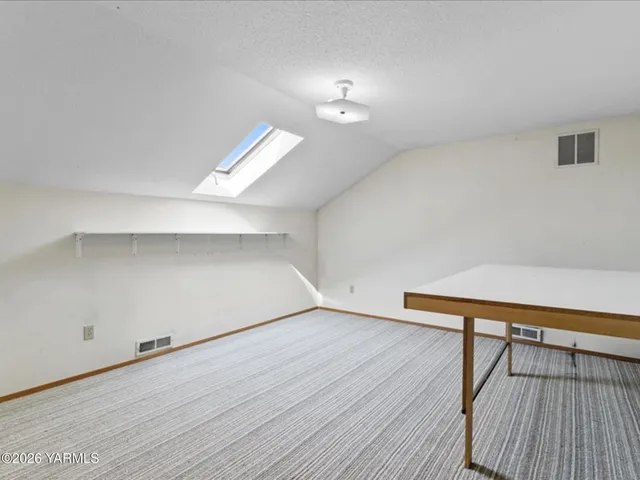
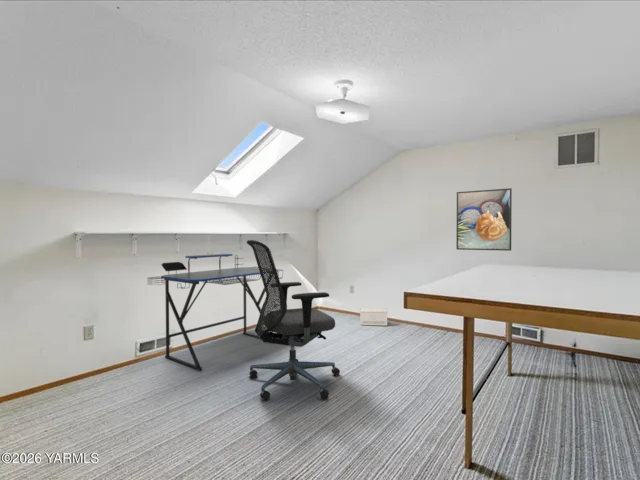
+ desk (223, 284)
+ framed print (482, 220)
+ office chair (297, 310)
+ cardboard box (373, 316)
